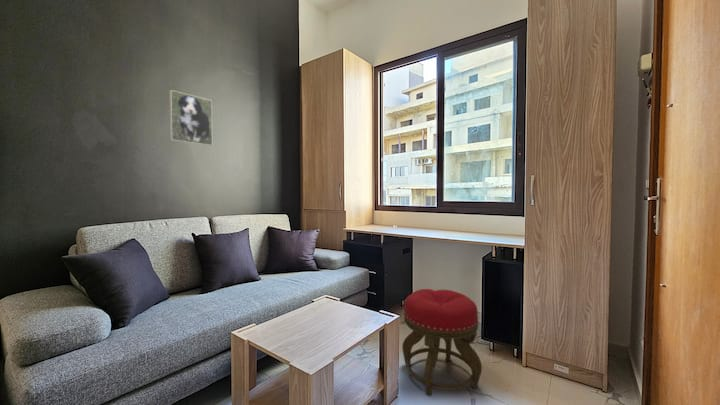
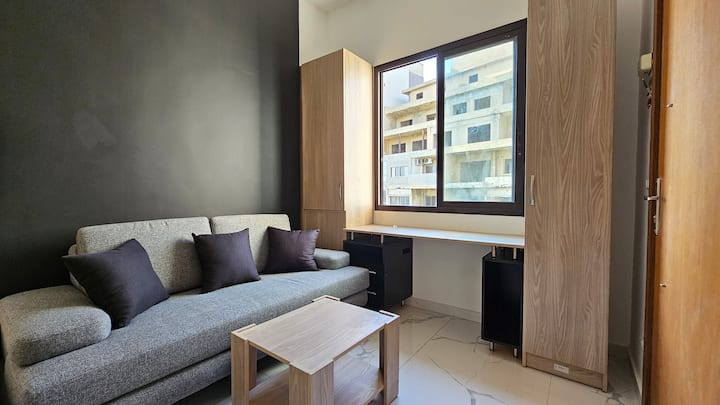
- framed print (191, 119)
- stool (439, 336)
